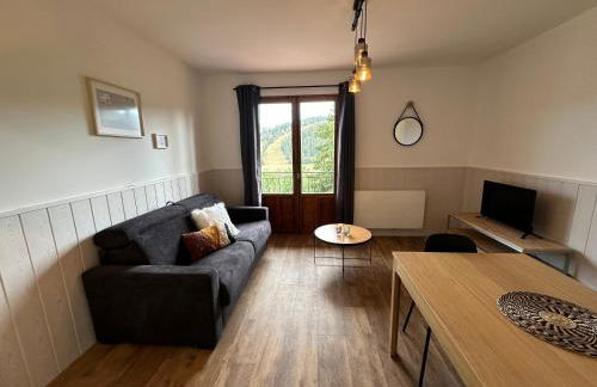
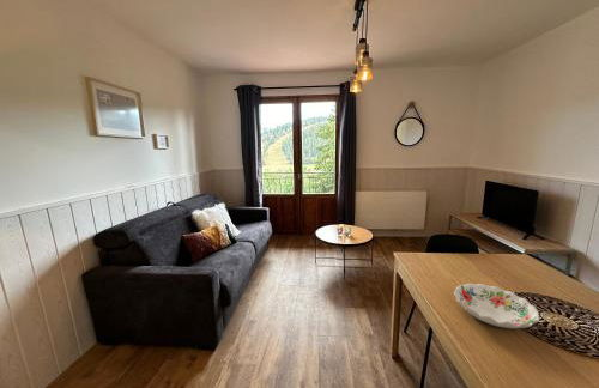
+ decorative bowl (492, 307)
